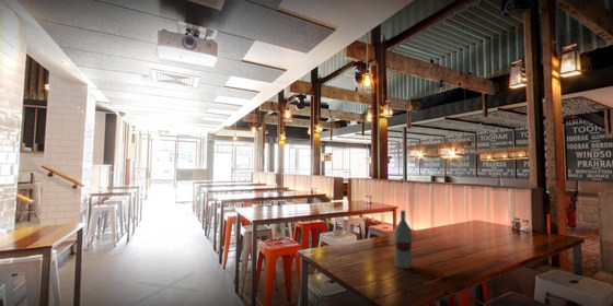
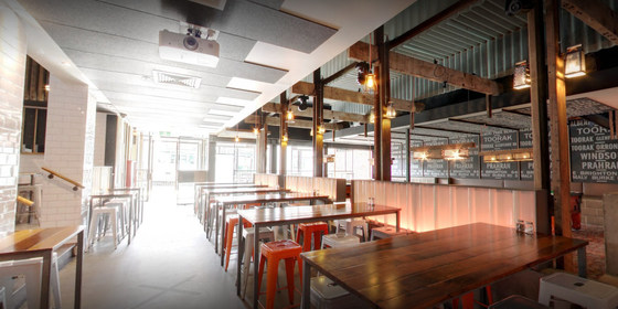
- bottle (403, 237)
